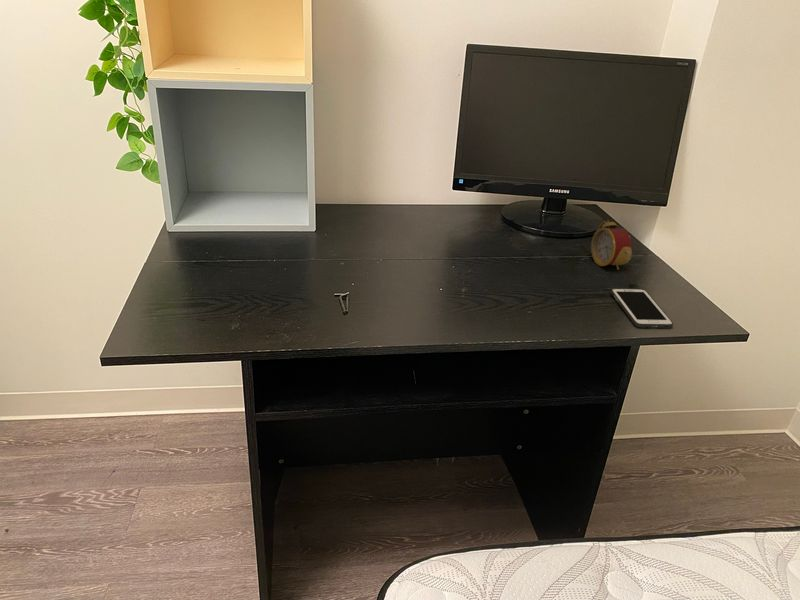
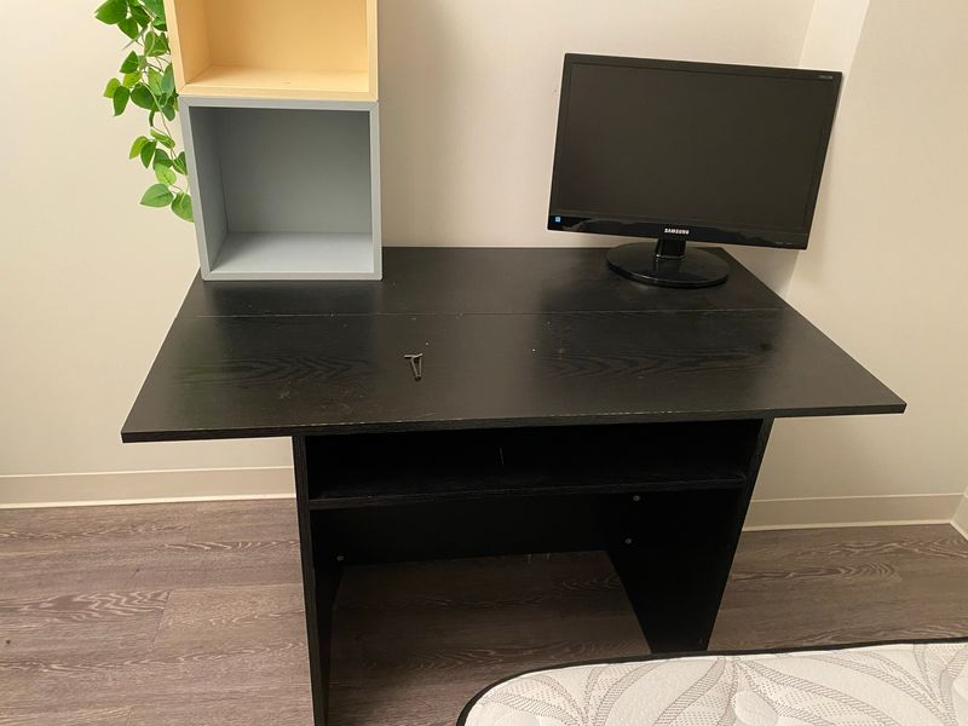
- cell phone (640, 307)
- alarm clock (610, 243)
